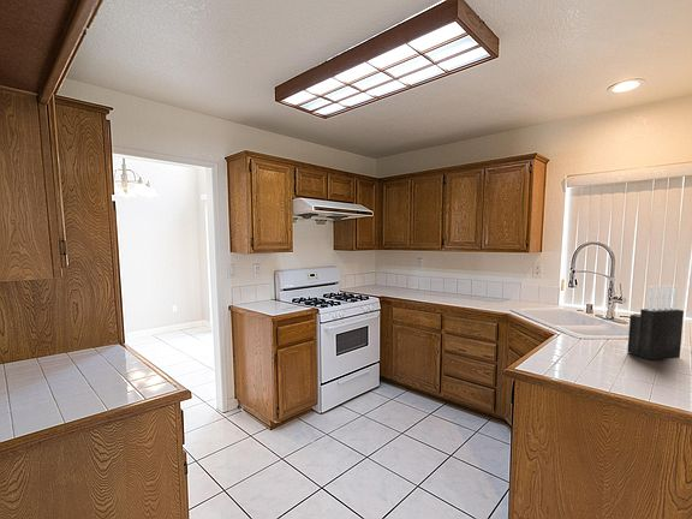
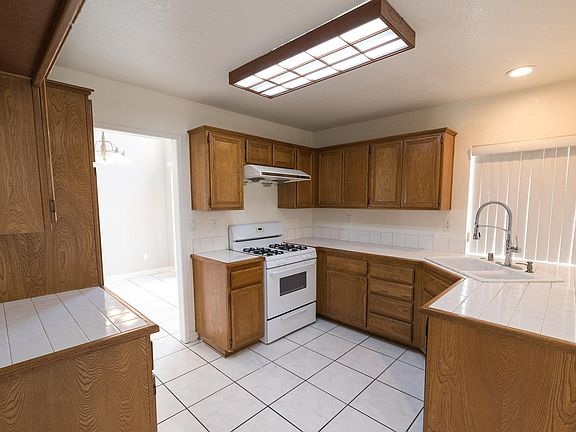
- knife block (652, 320)
